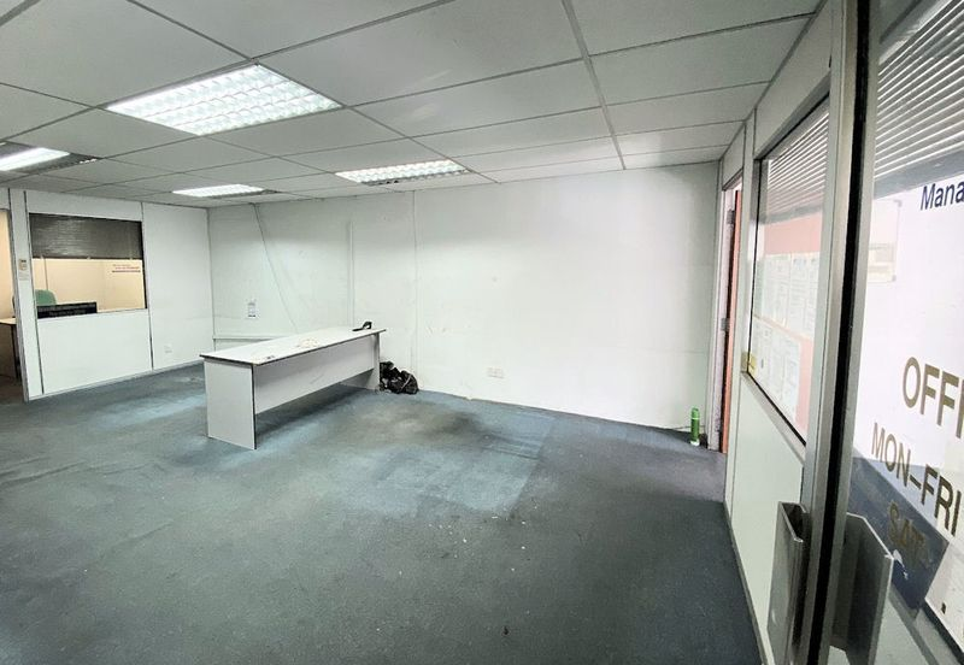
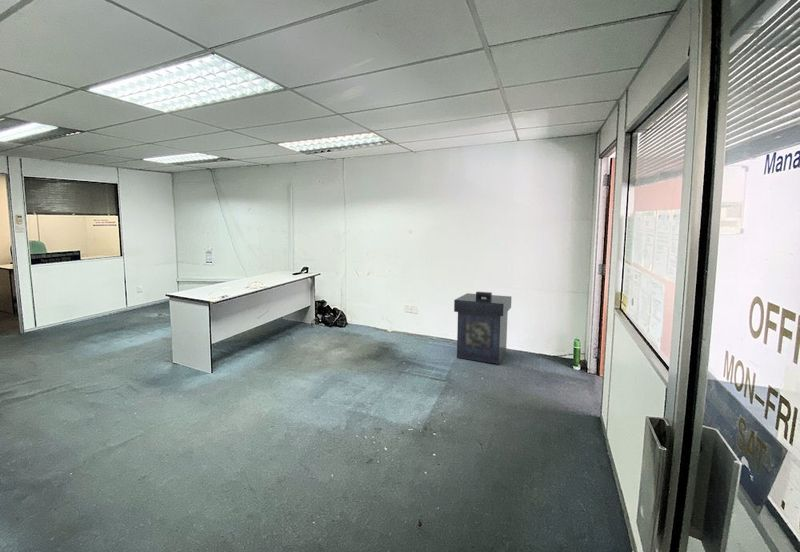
+ trash can (483, 323)
